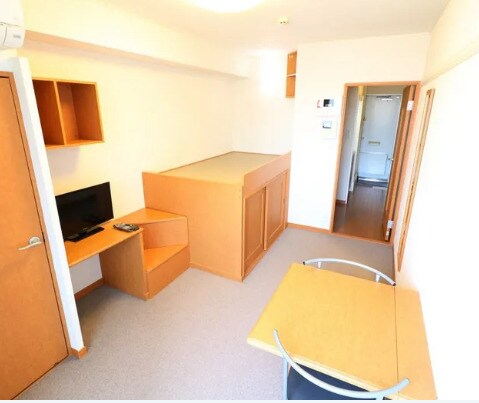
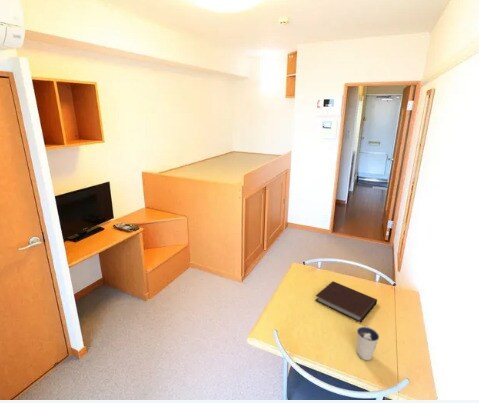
+ notebook (345, 299)
+ dixie cup (366, 344)
